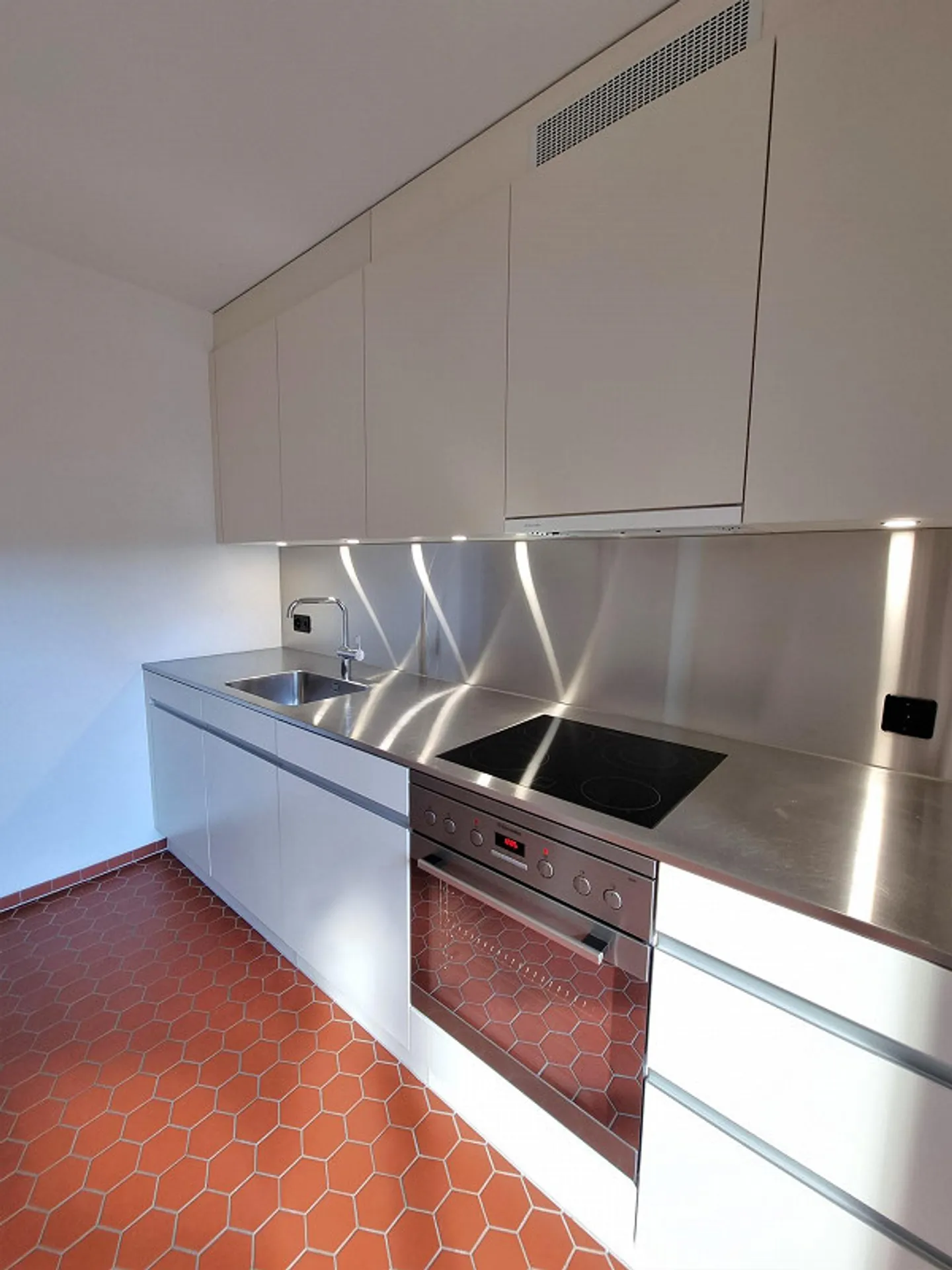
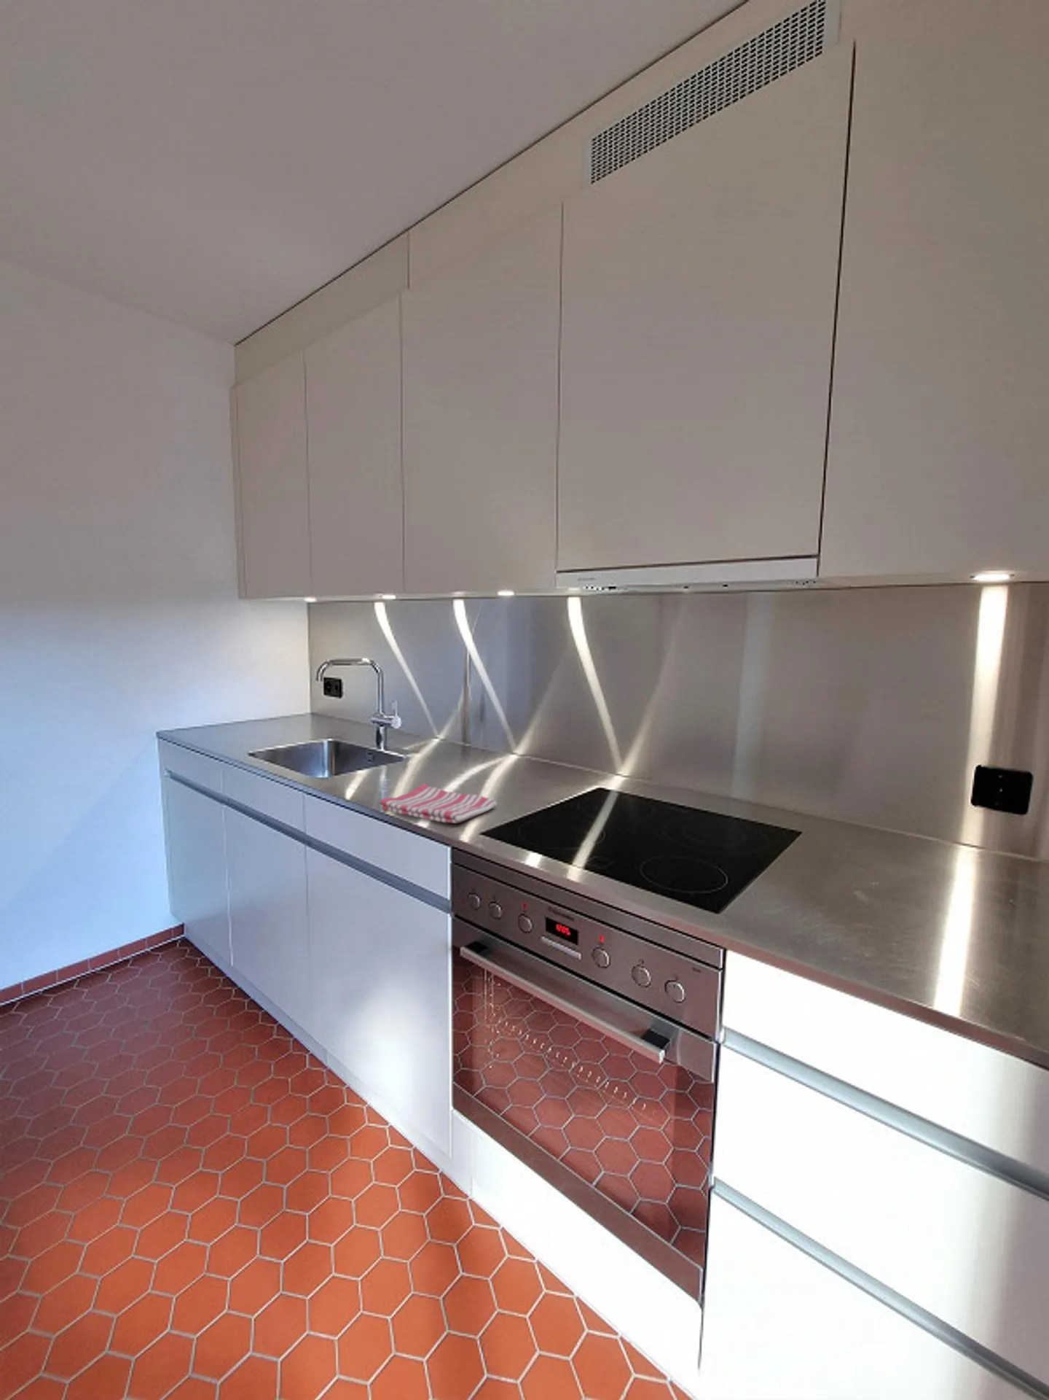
+ dish towel (439, 803)
